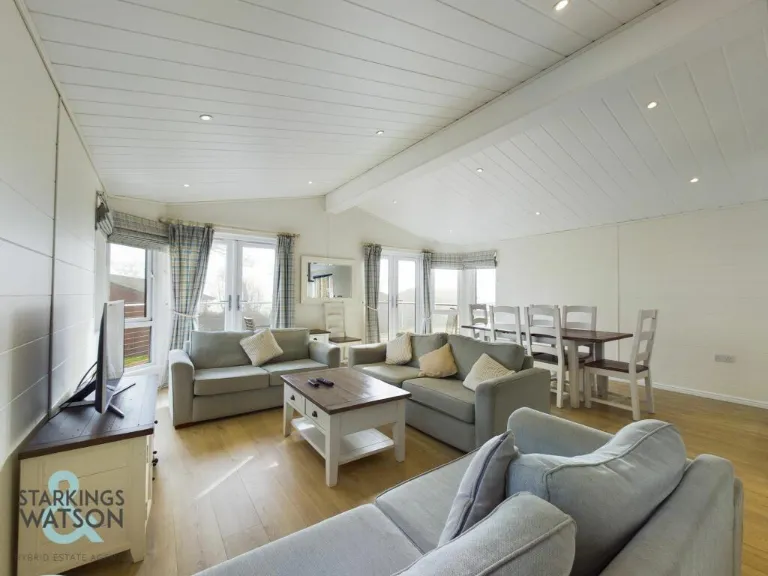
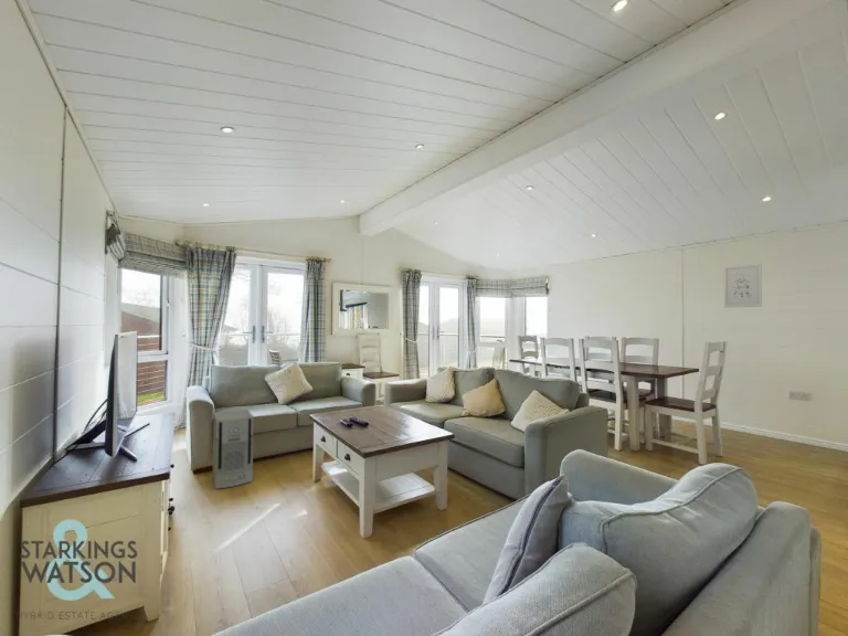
+ wall art (742, 286)
+ air purifier (232, 446)
